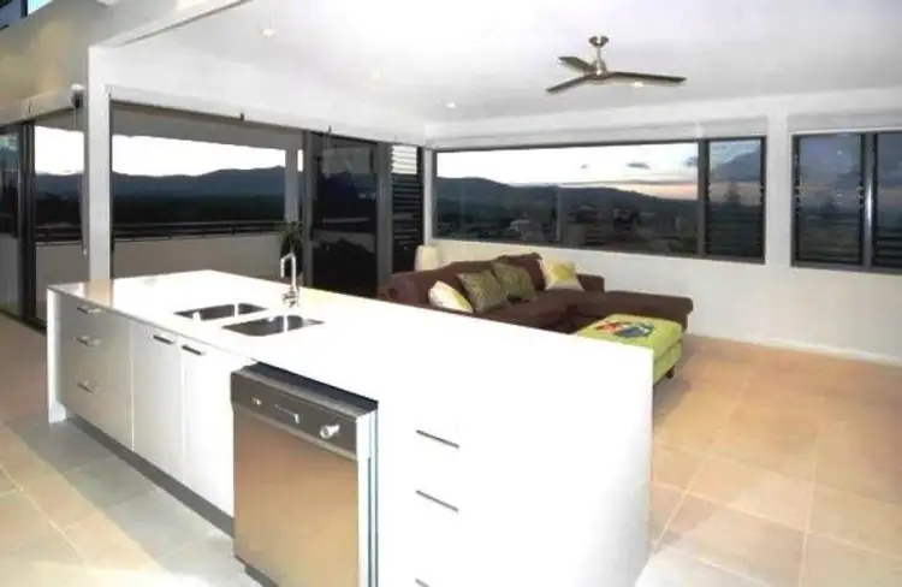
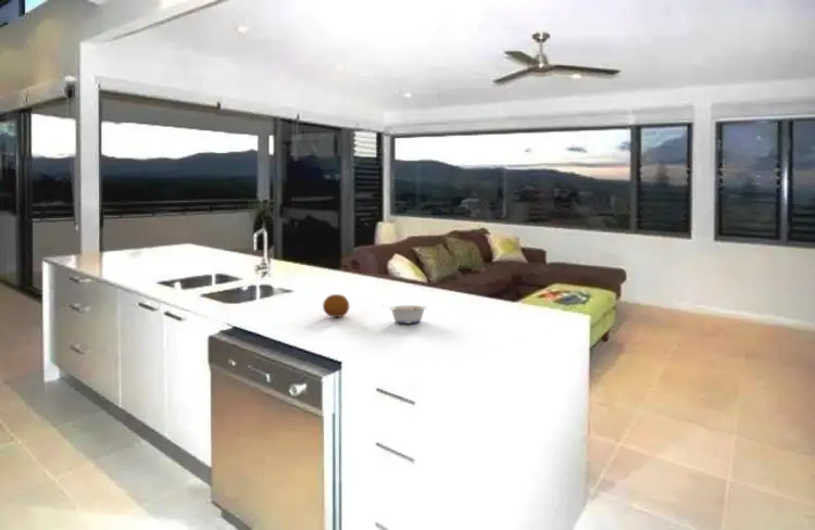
+ fruit (336, 305)
+ legume (406, 313)
